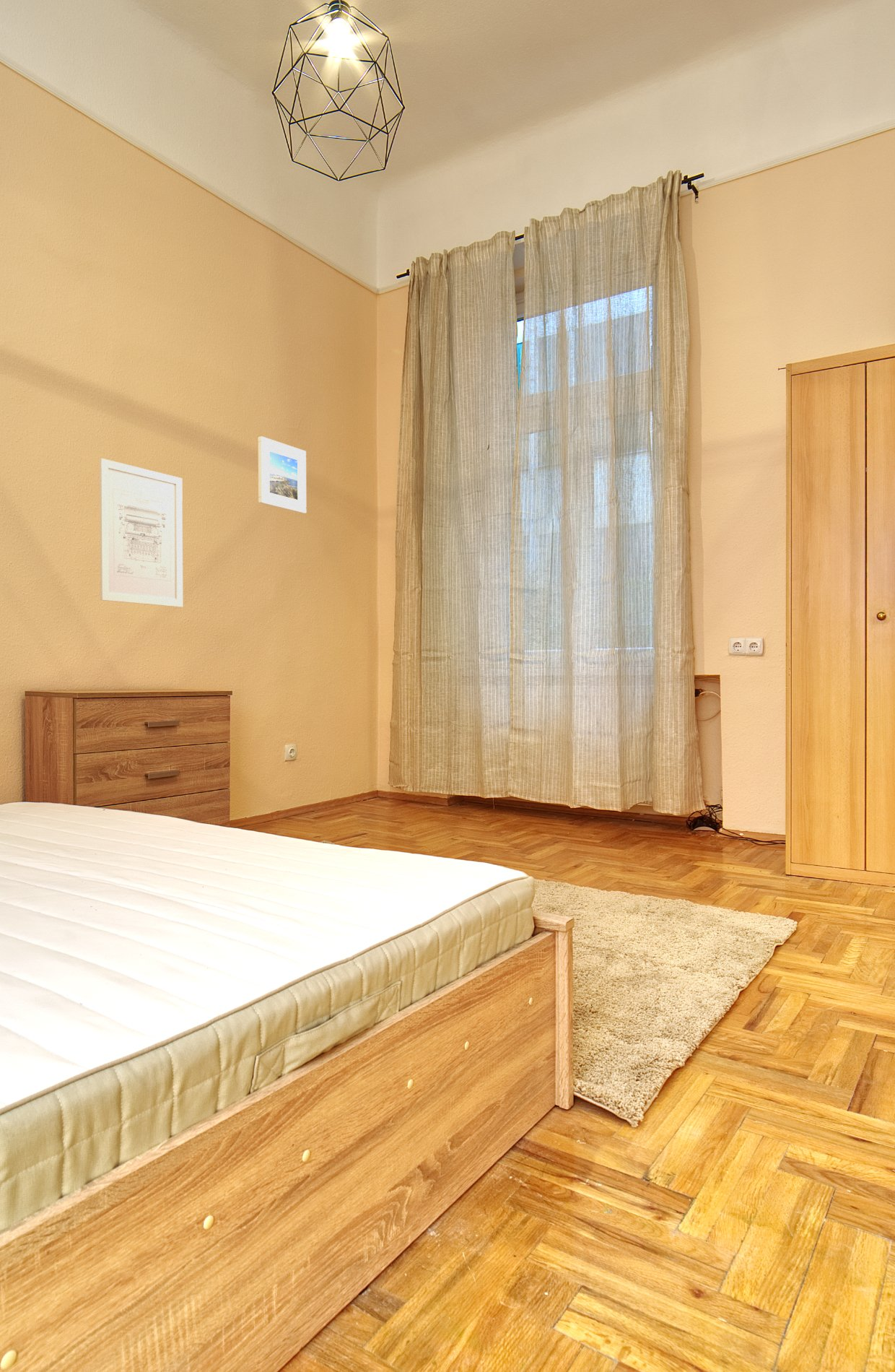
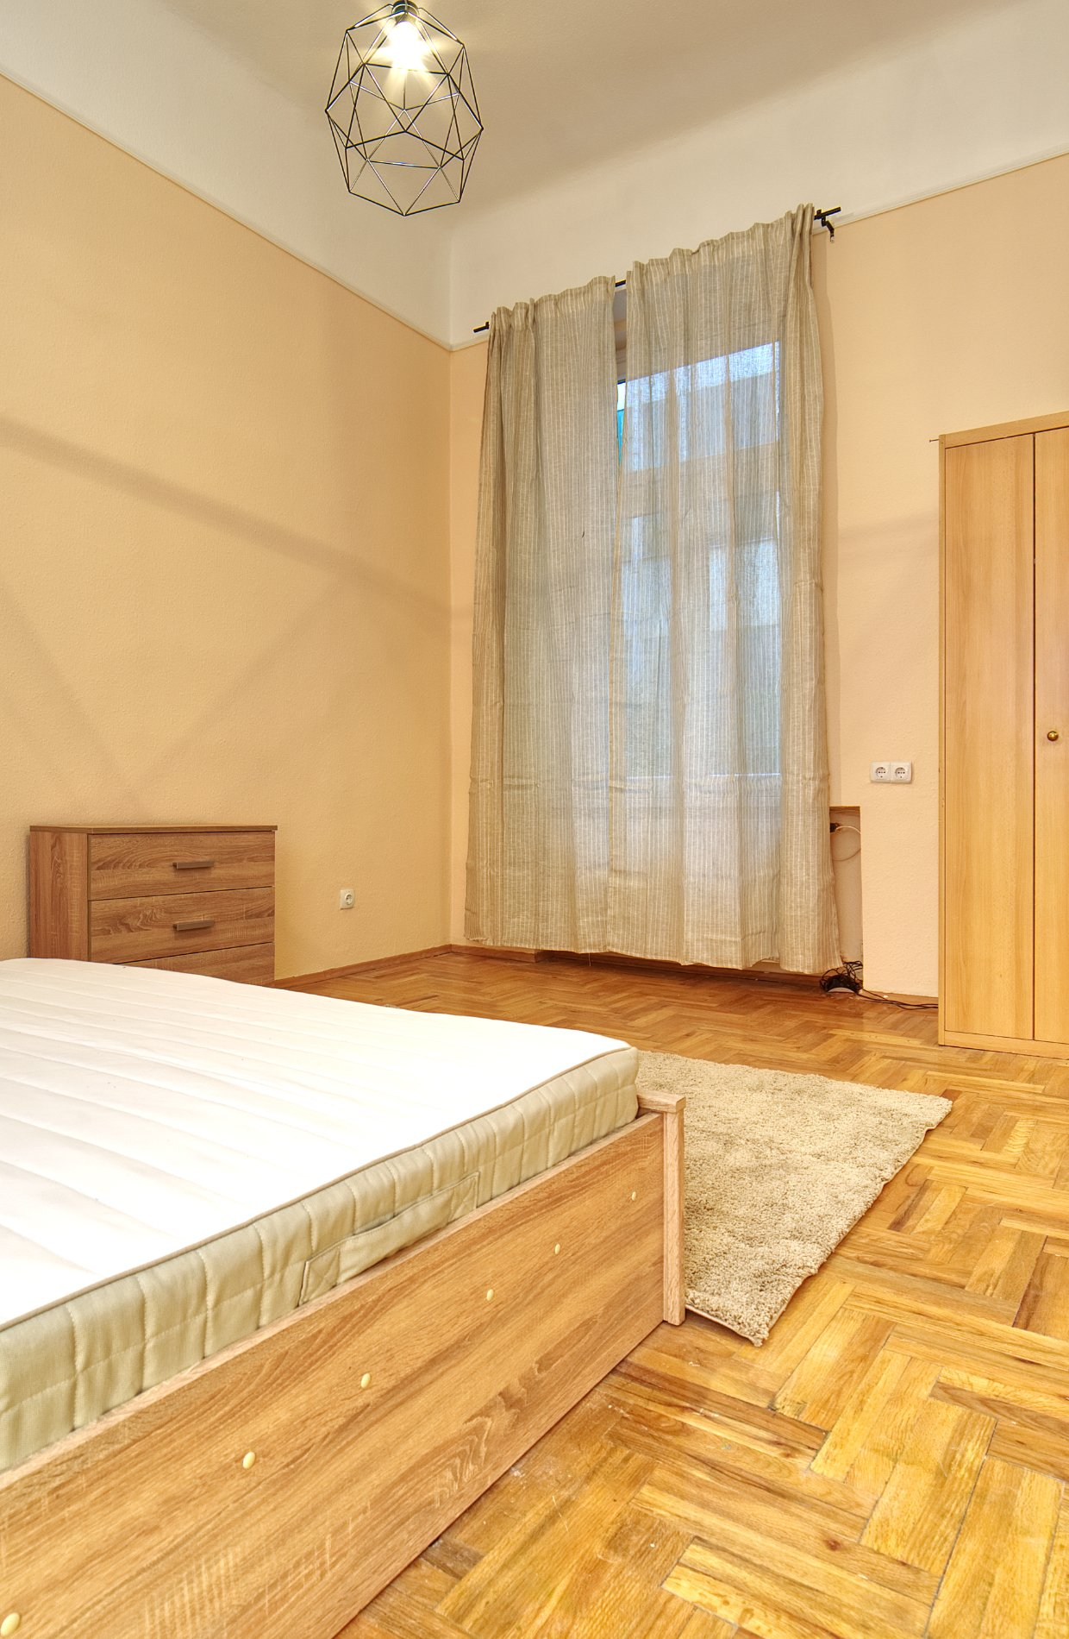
- wall art (143, 536)
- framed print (283, 476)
